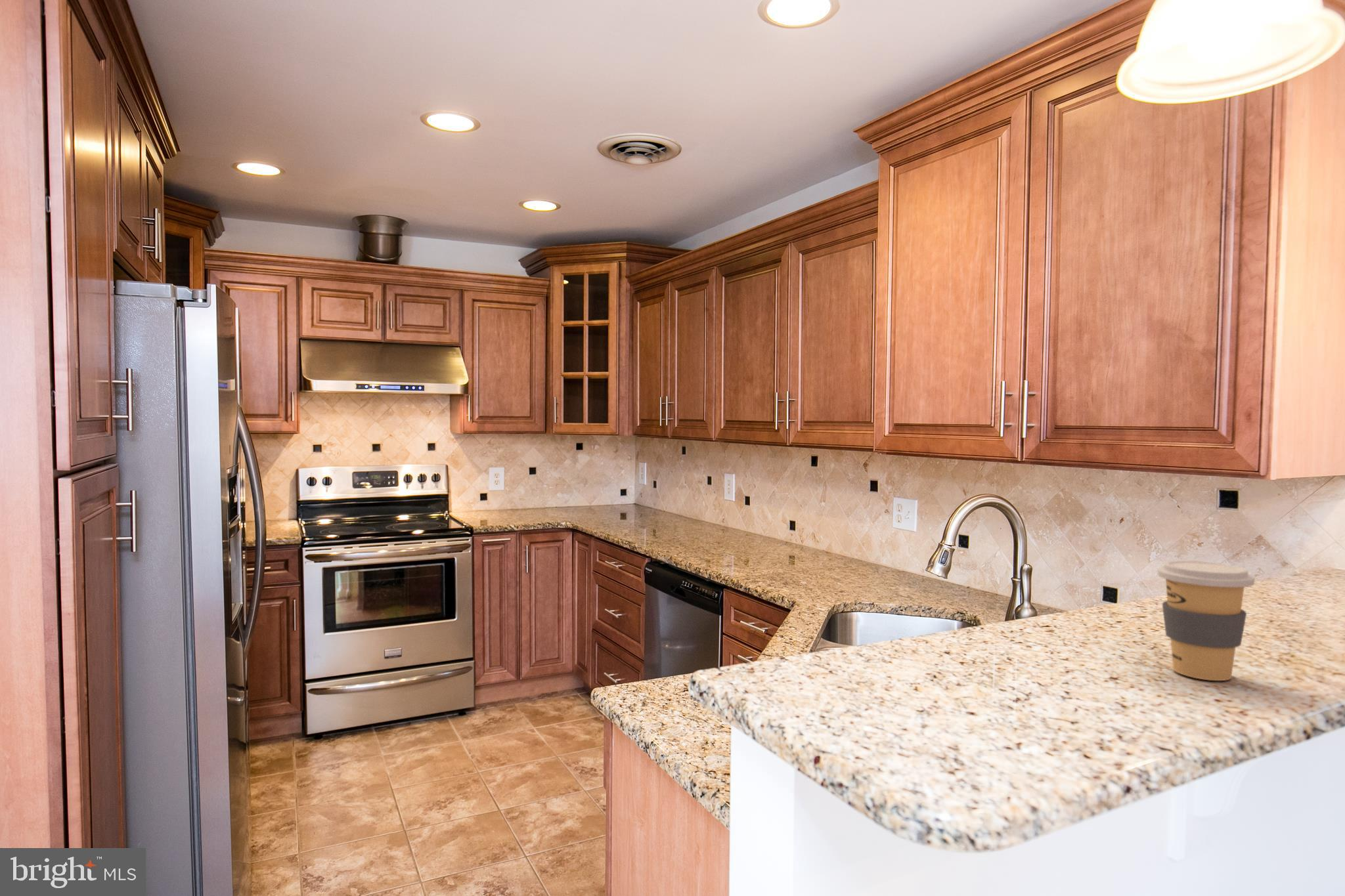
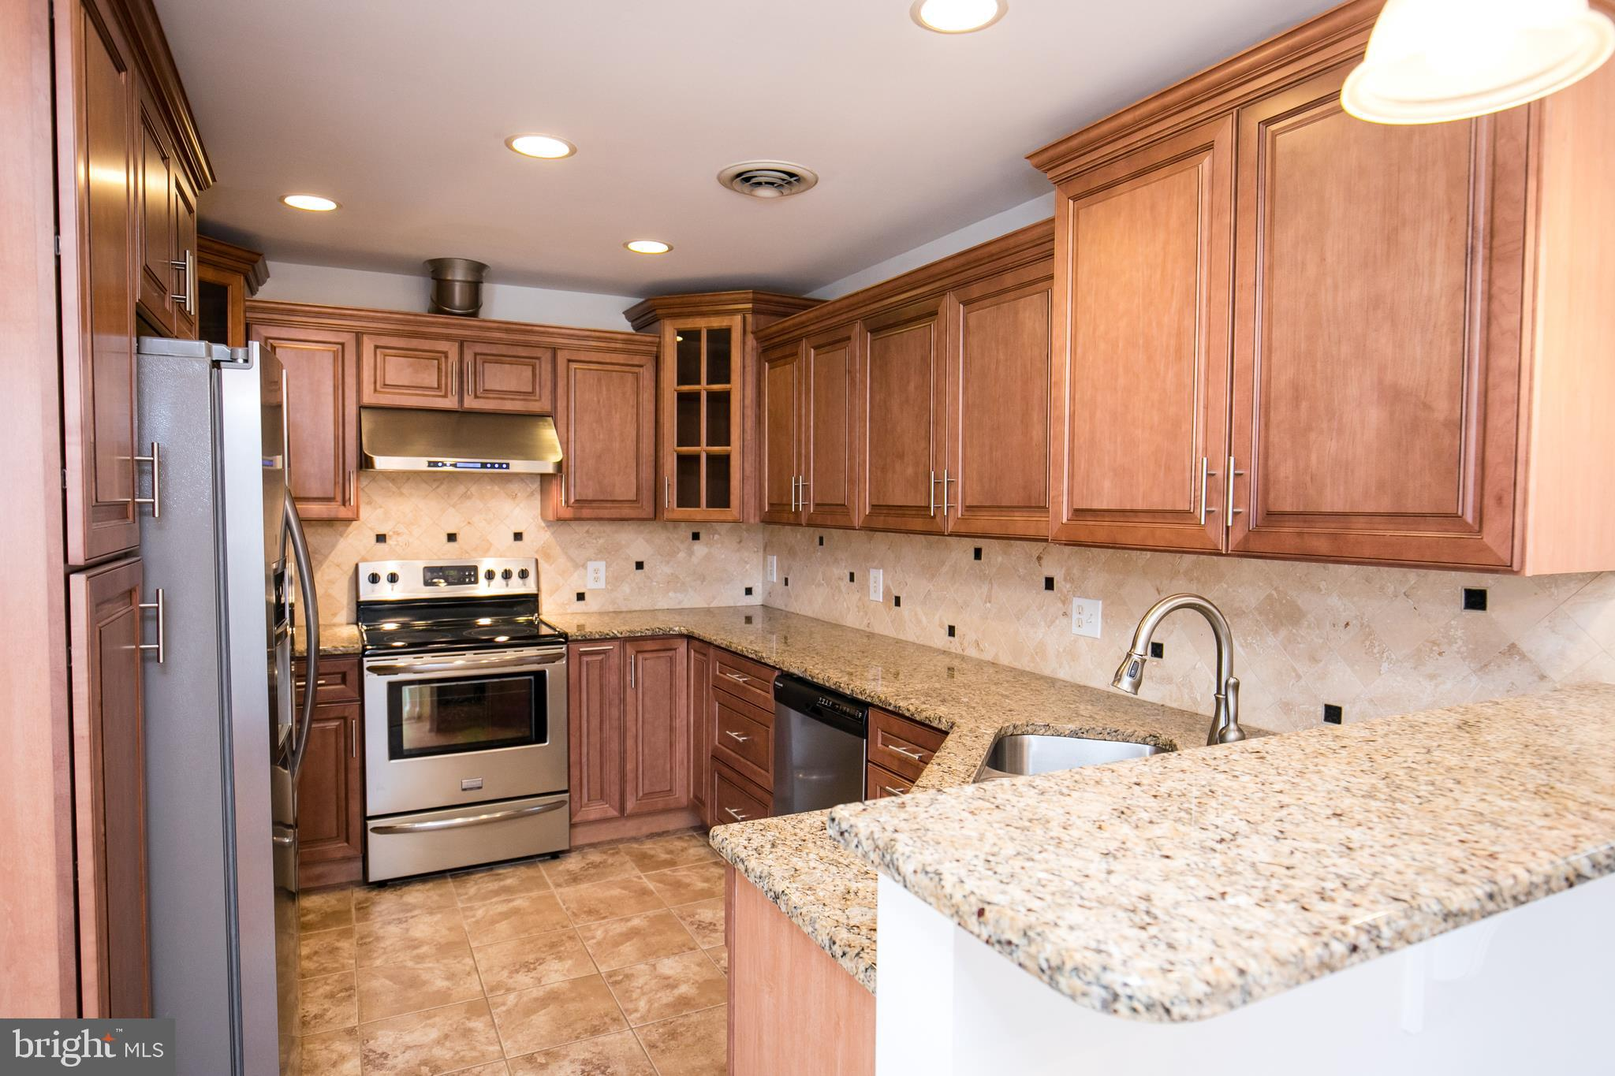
- coffee cup (1203, 620)
